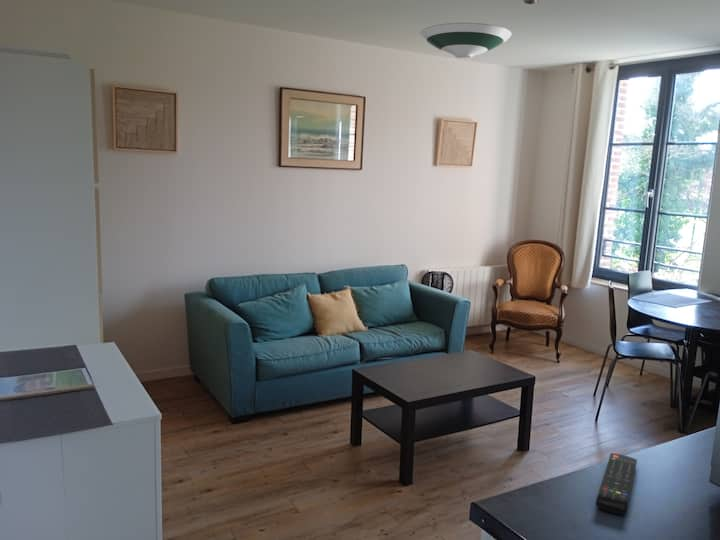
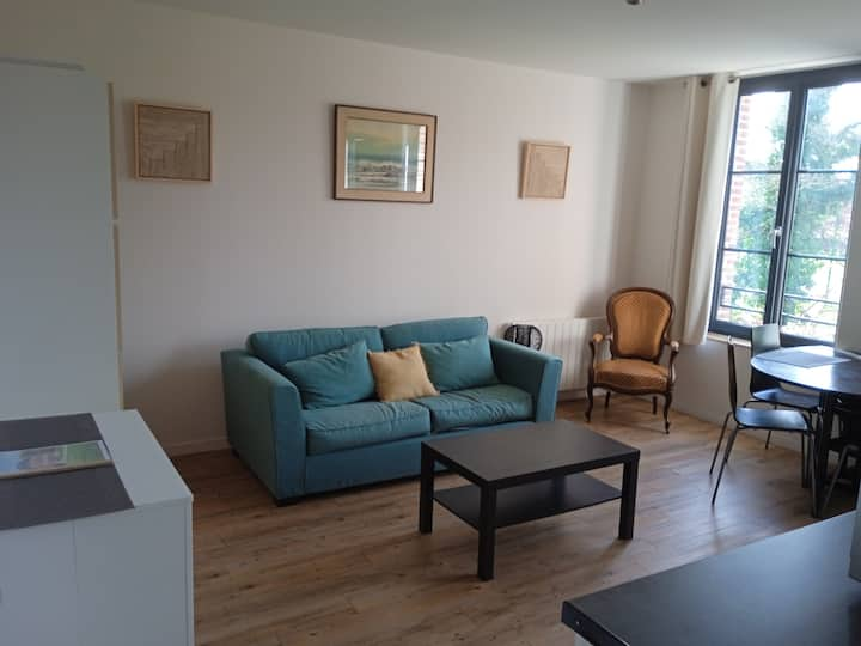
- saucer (464, 45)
- remote control (617, 481)
